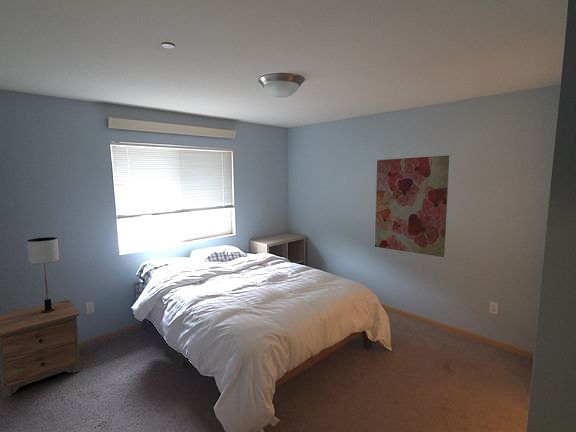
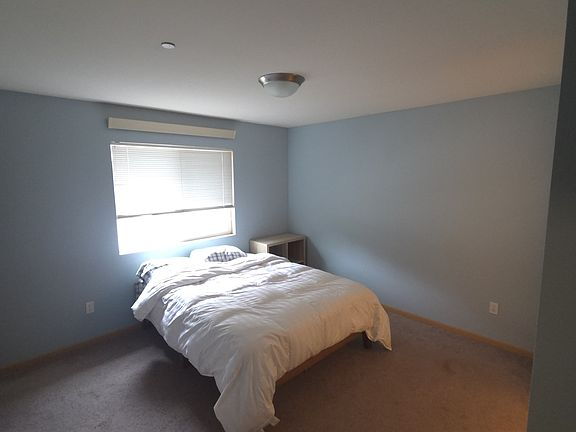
- table lamp (45, 275)
- nightstand (38, 344)
- wall art (408, 205)
